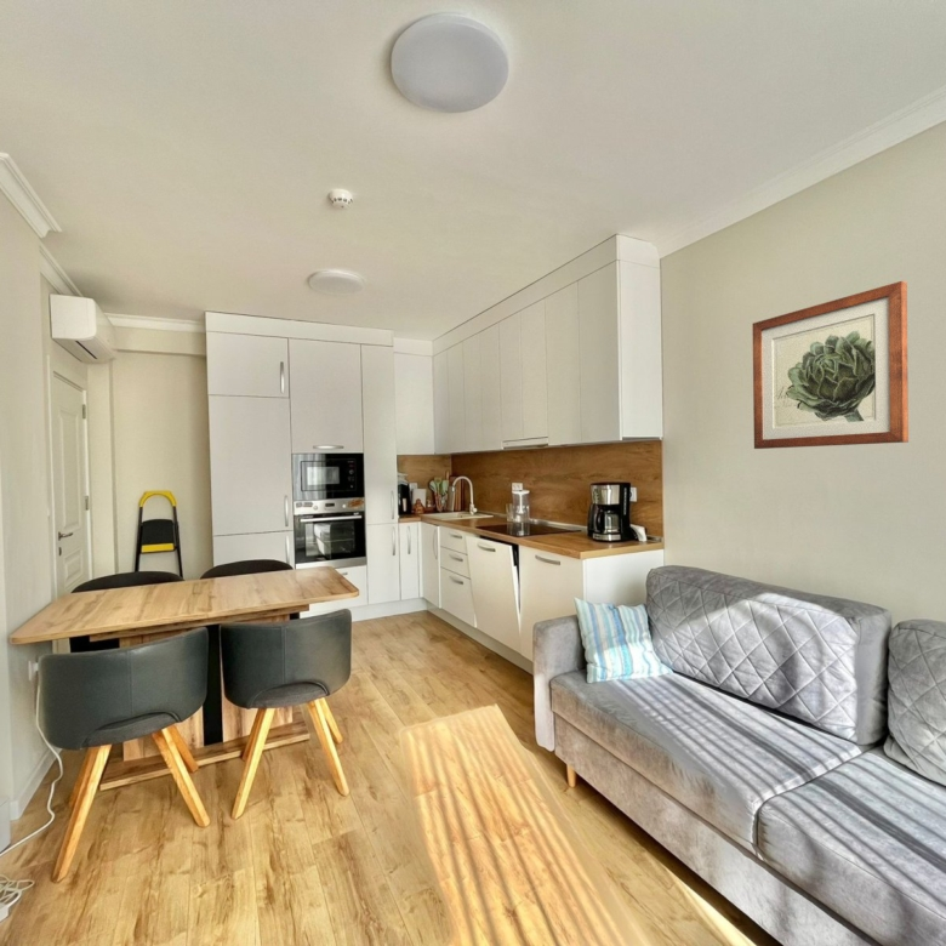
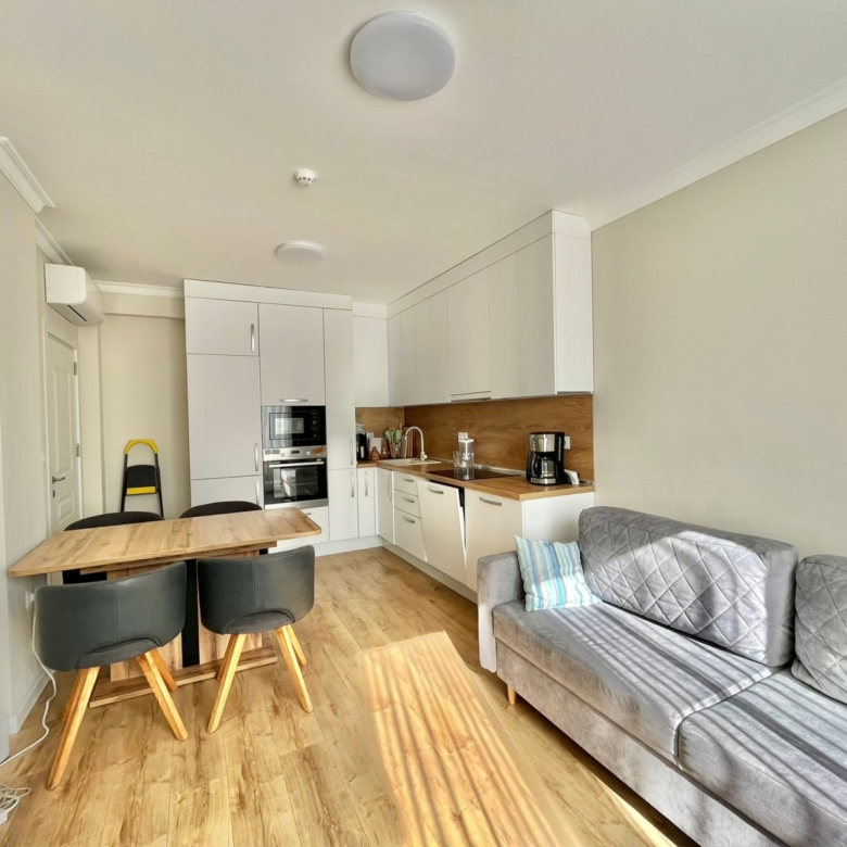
- wall art (821, 375)
